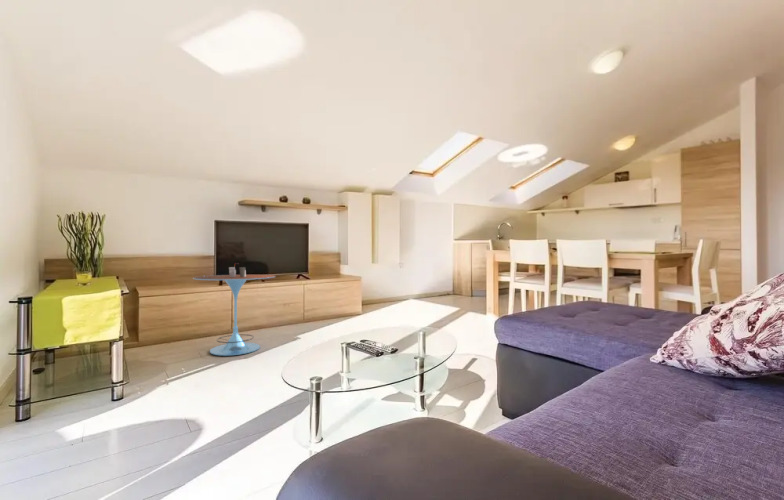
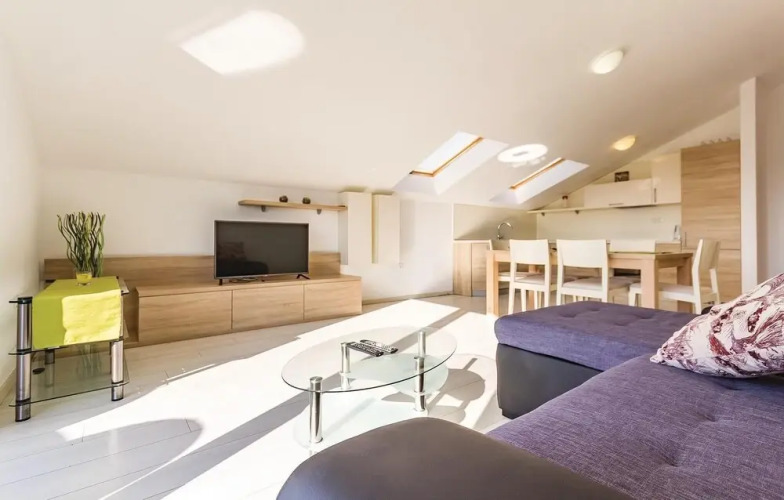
- side table (235, 306)
